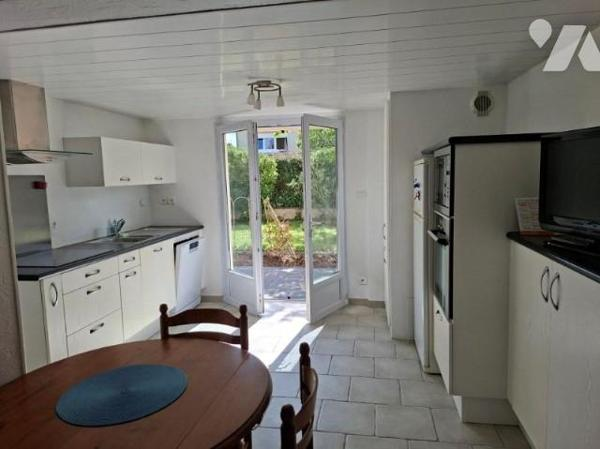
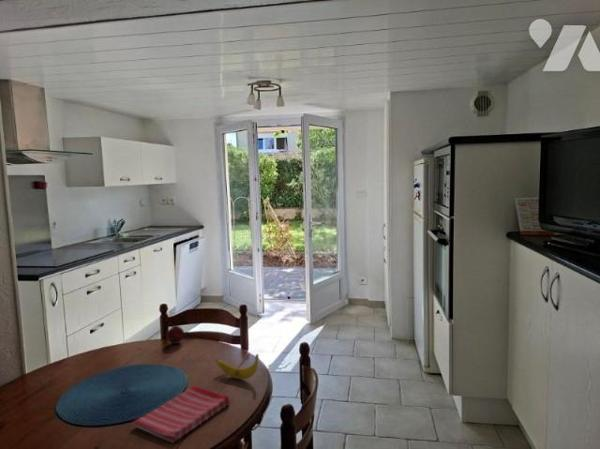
+ dish towel (184, 410)
+ apple (175, 334)
+ banana (236, 367)
